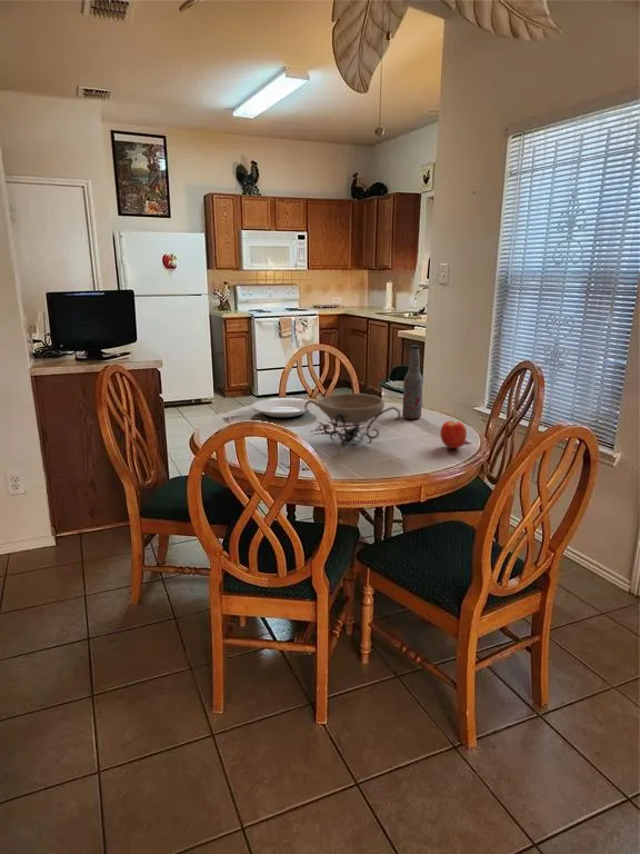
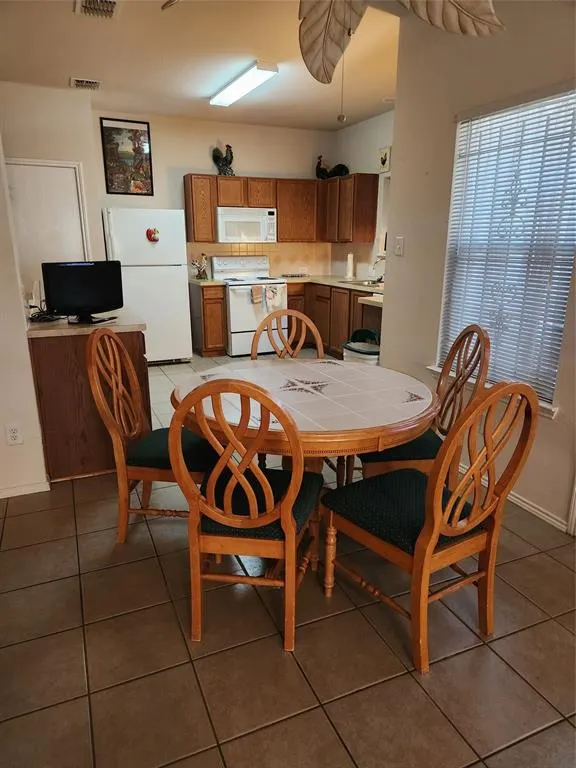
- plate (283, 409)
- apple (453, 434)
- bottle (413, 381)
- decorative bowl (350, 421)
